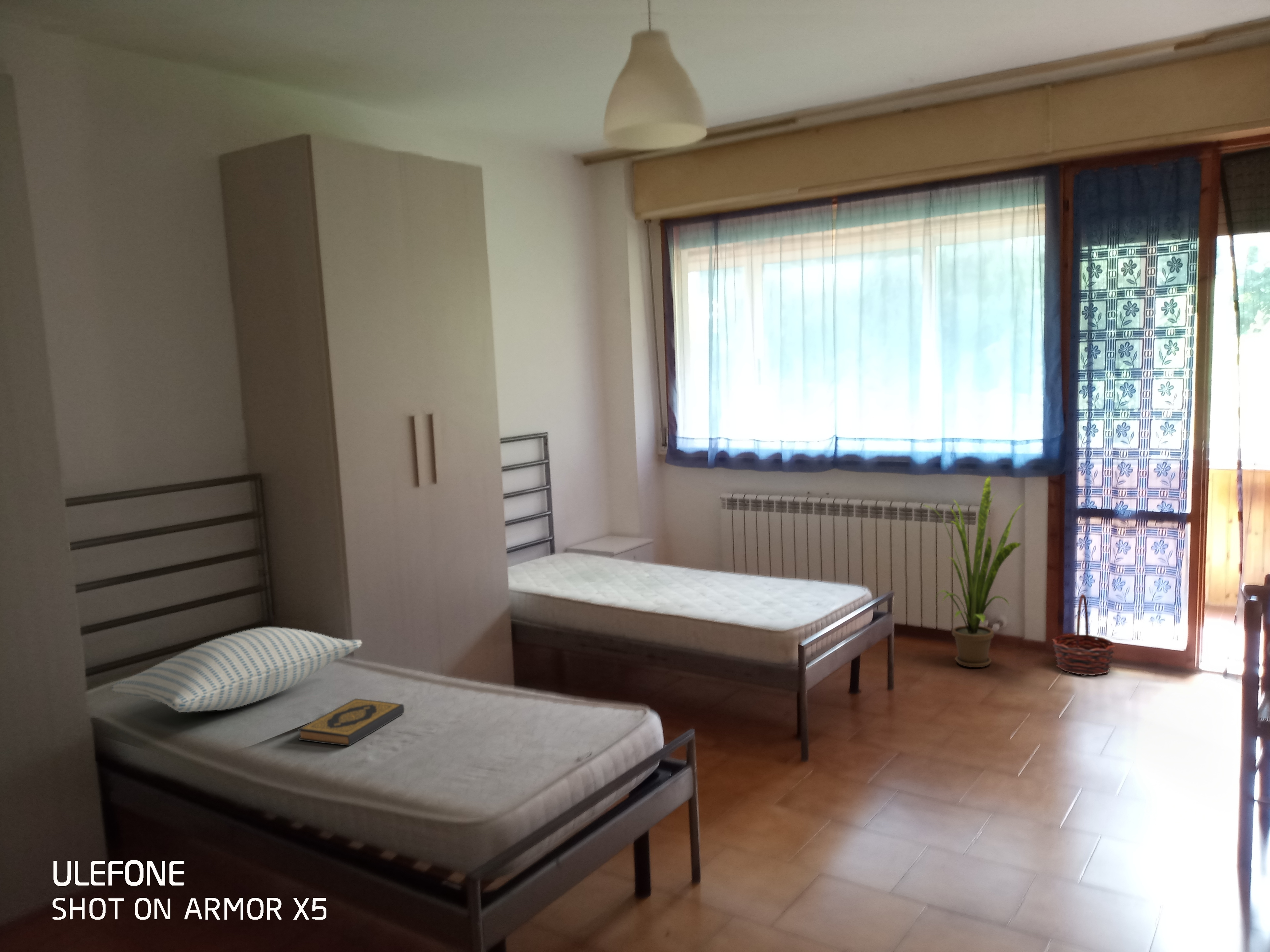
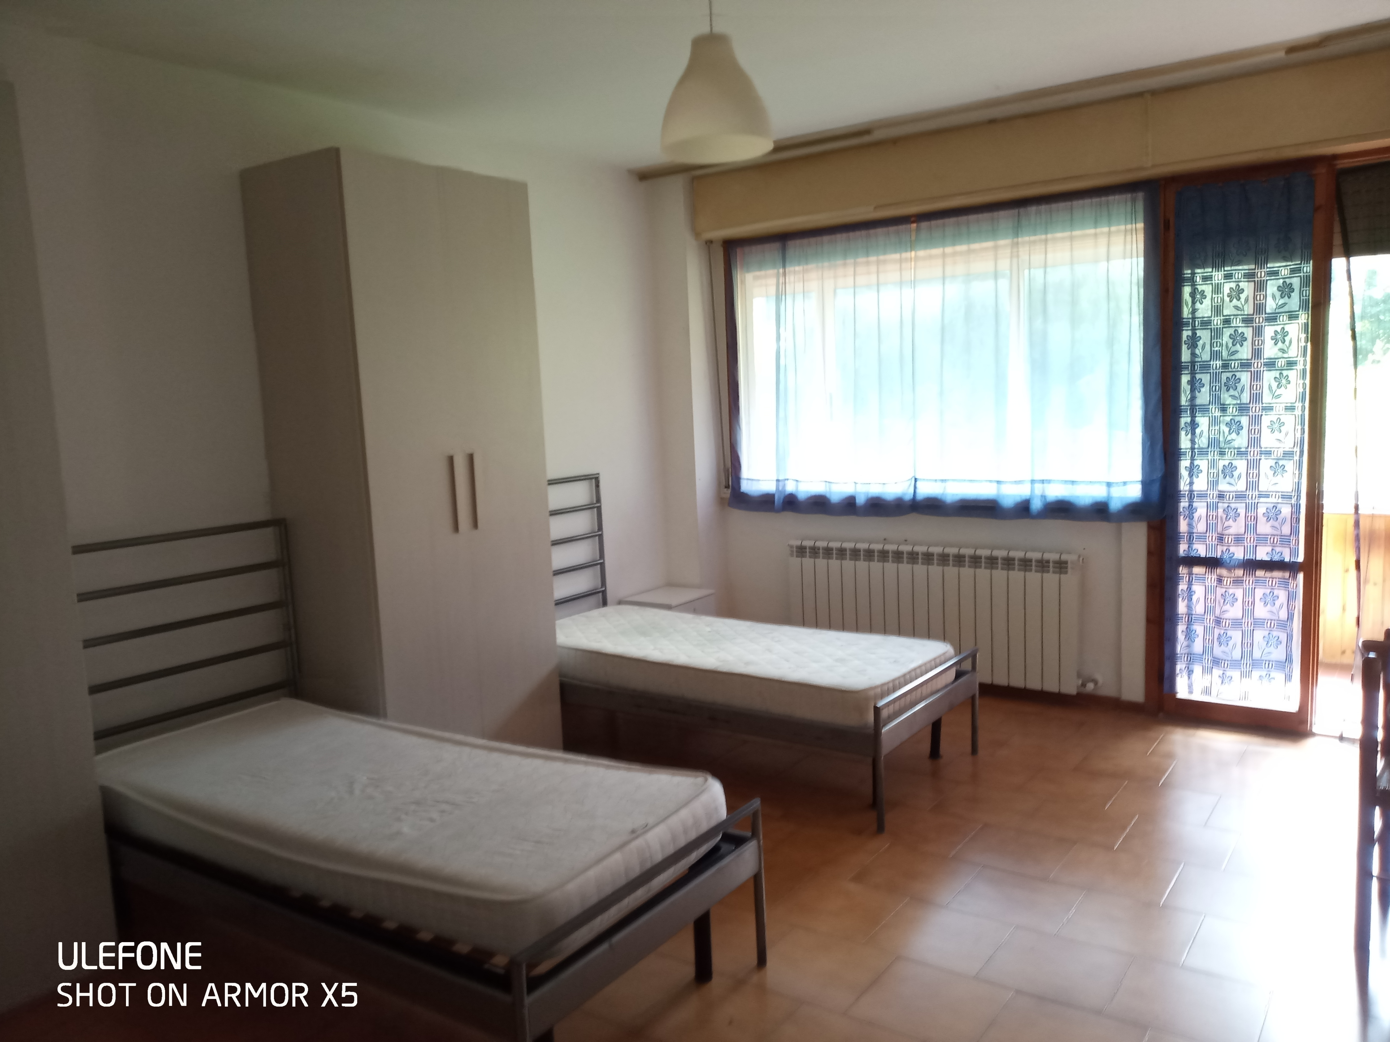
- pillow (243, 667)
- house plant (971, 572)
- hardback book (353, 721)
- basket (1086, 631)
